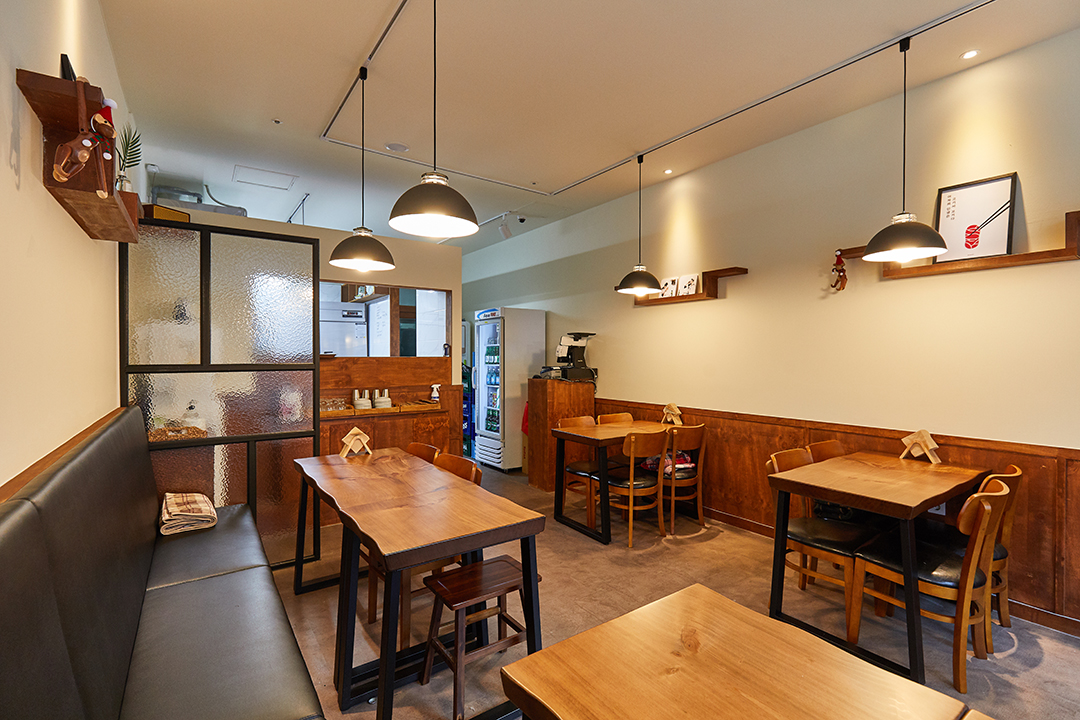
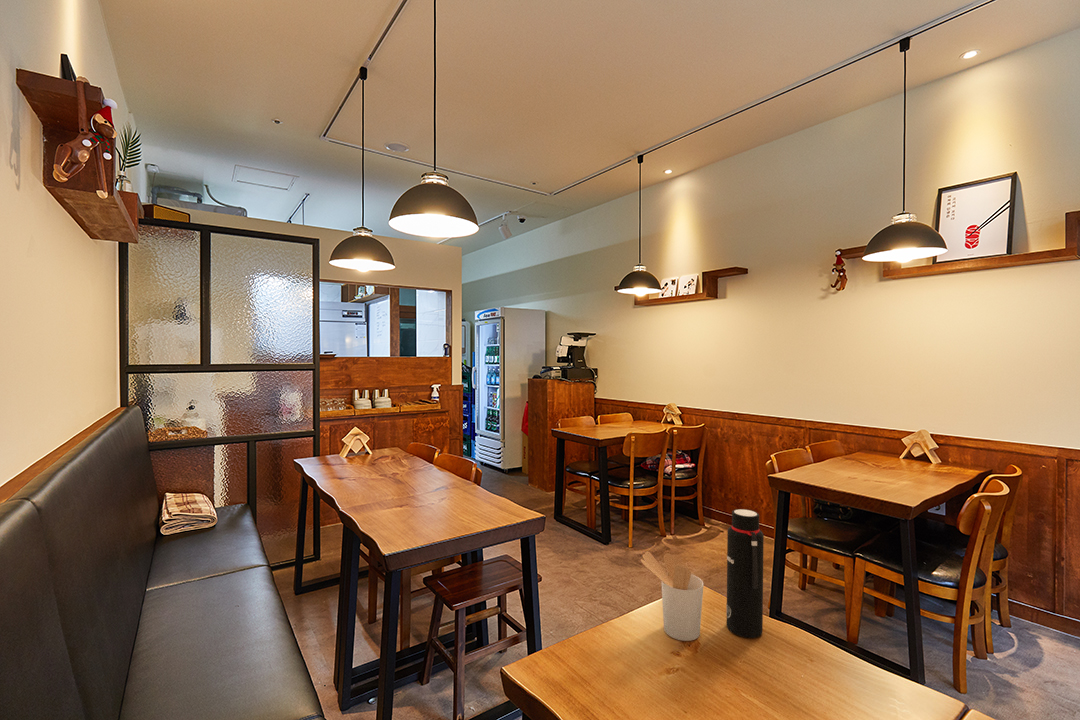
+ water bottle (746, 572)
+ utensil holder (670, 592)
